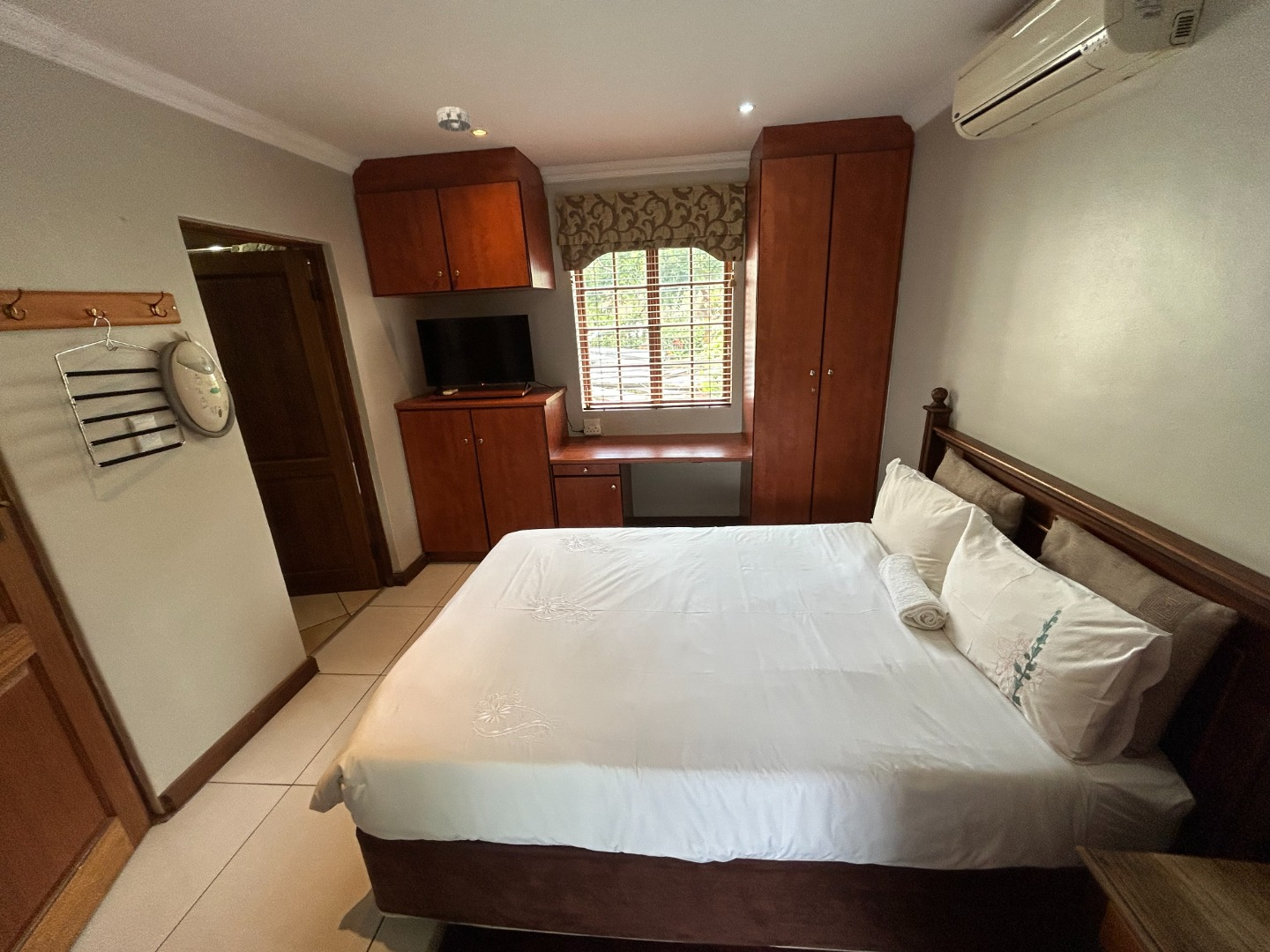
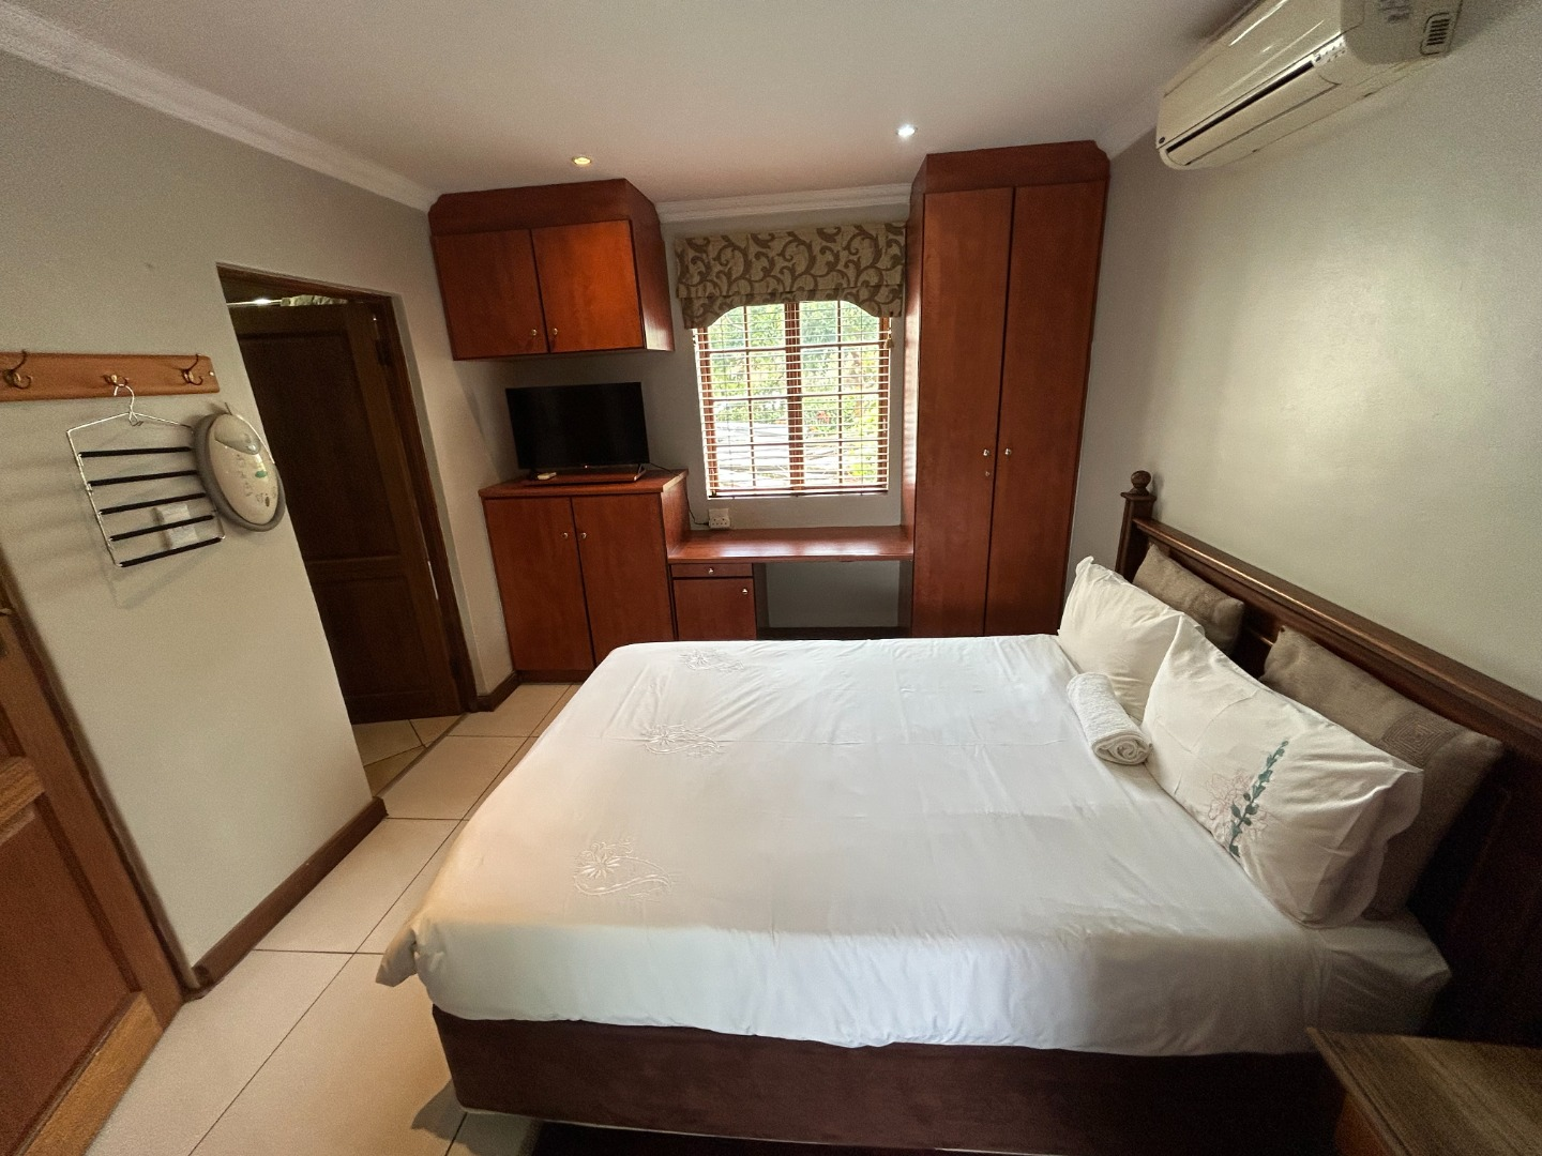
- smoke detector (453, 118)
